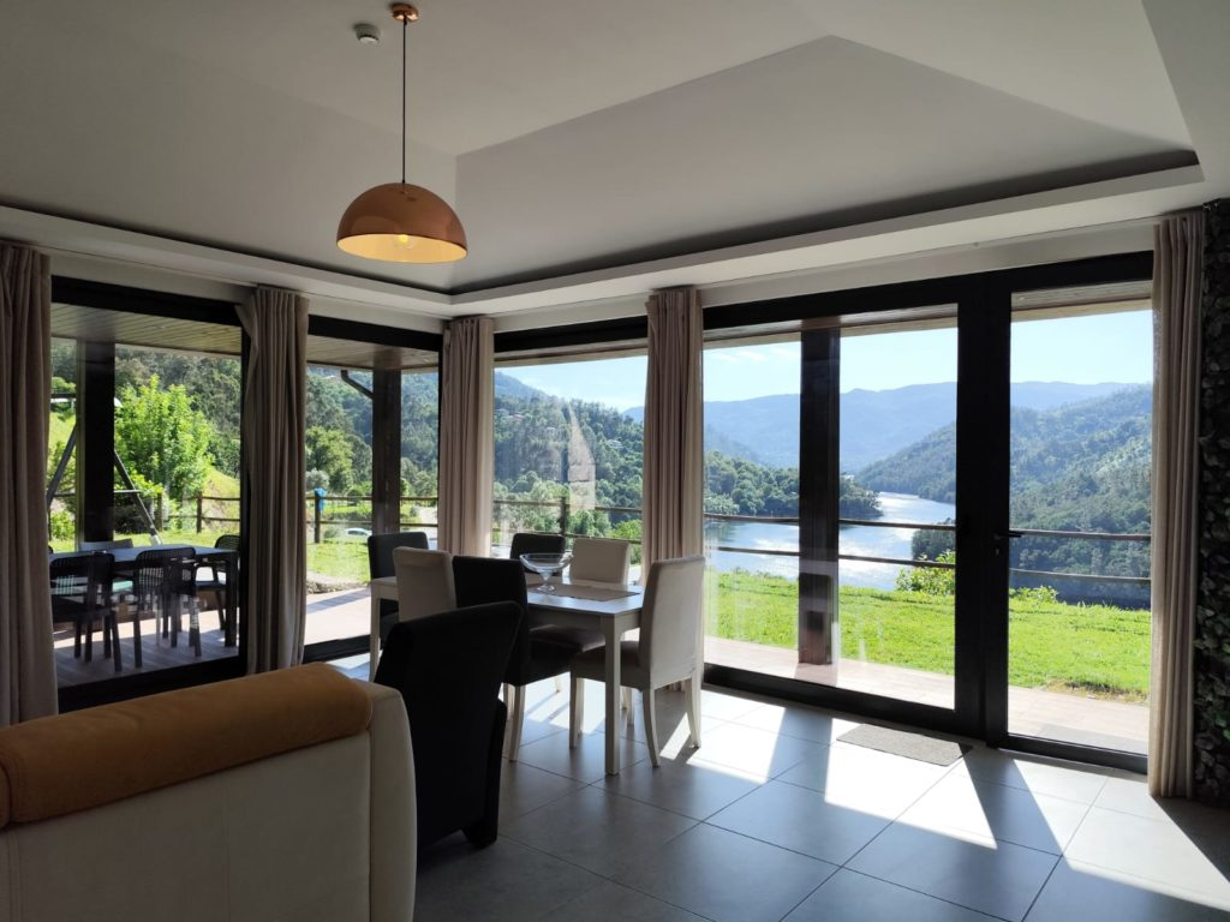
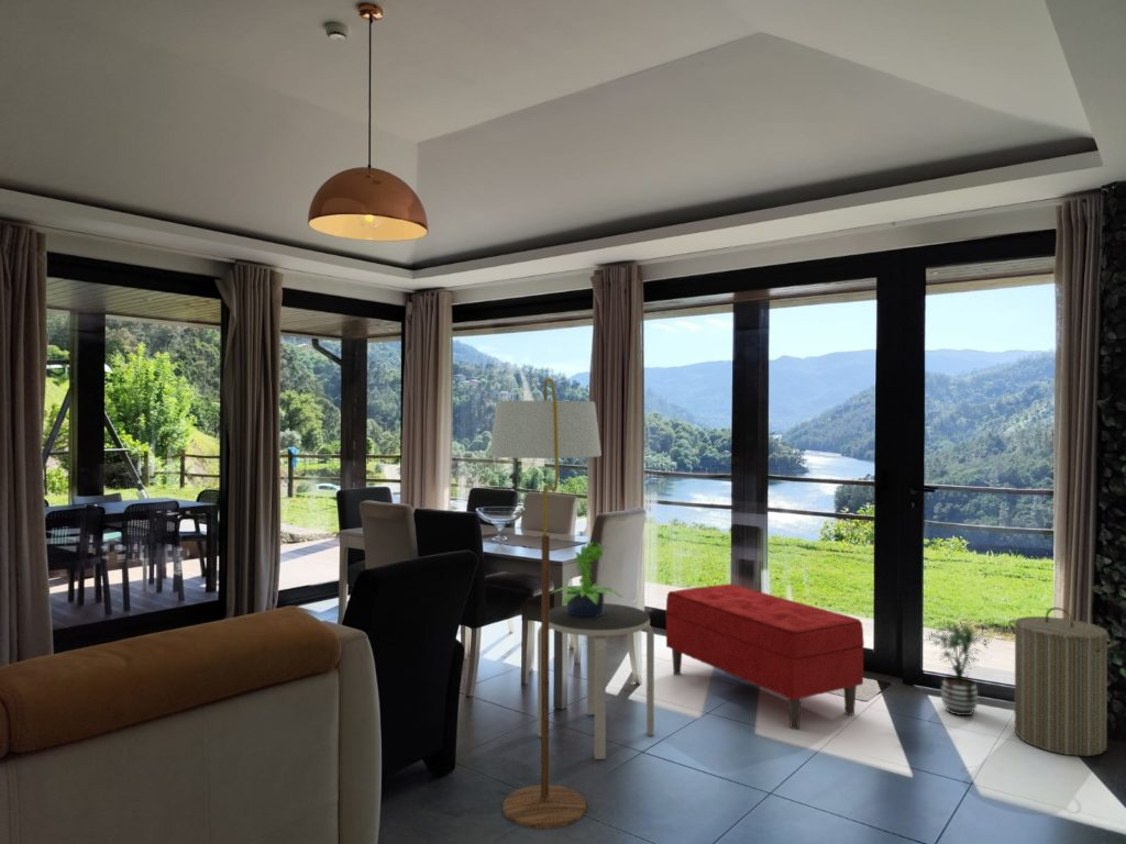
+ potted plant (586, 577)
+ bench (757, 647)
+ side table (595, 675)
+ floor lamp (545, 595)
+ potted plant (956, 666)
+ laundry hamper (1059, 674)
